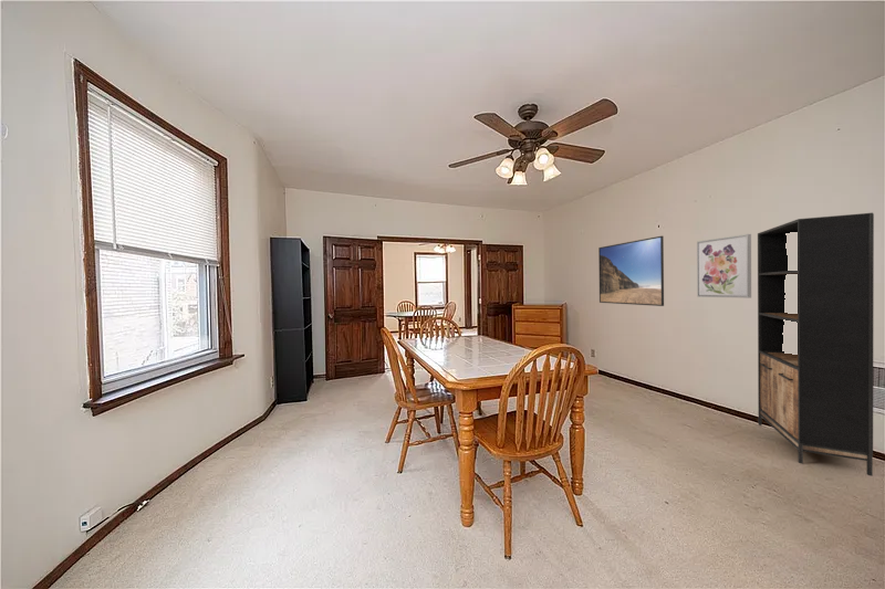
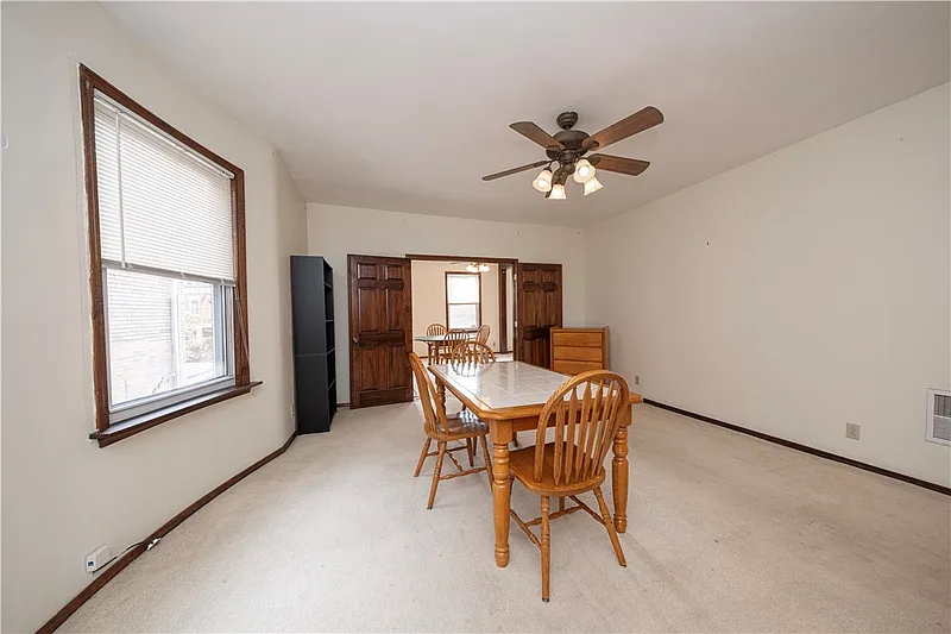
- bookshelf (806, 336)
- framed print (627, 273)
- wall art (721, 267)
